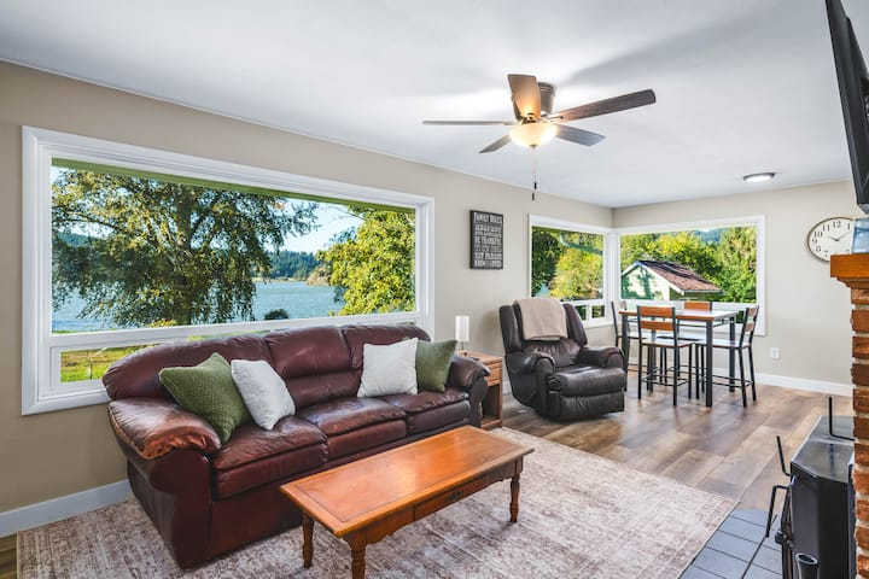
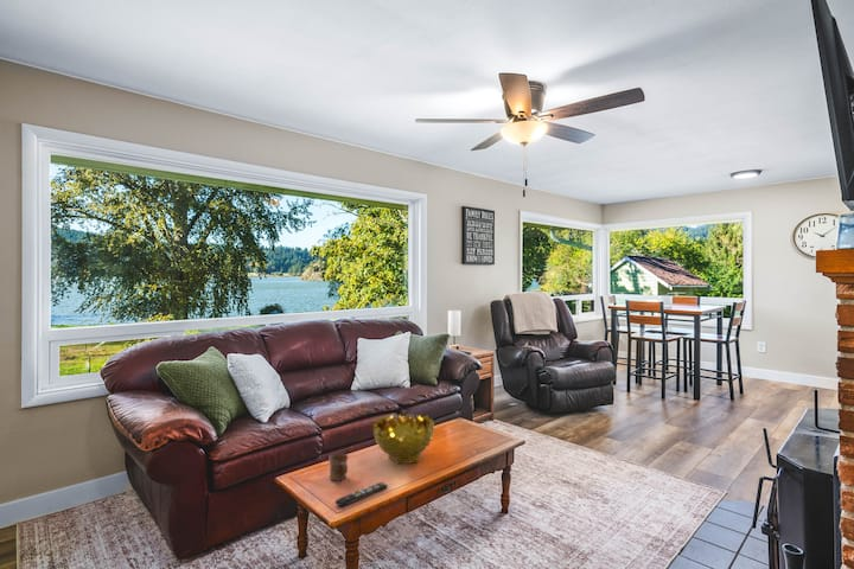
+ remote control (362, 493)
+ mug (339, 467)
+ decorative bowl (403, 439)
